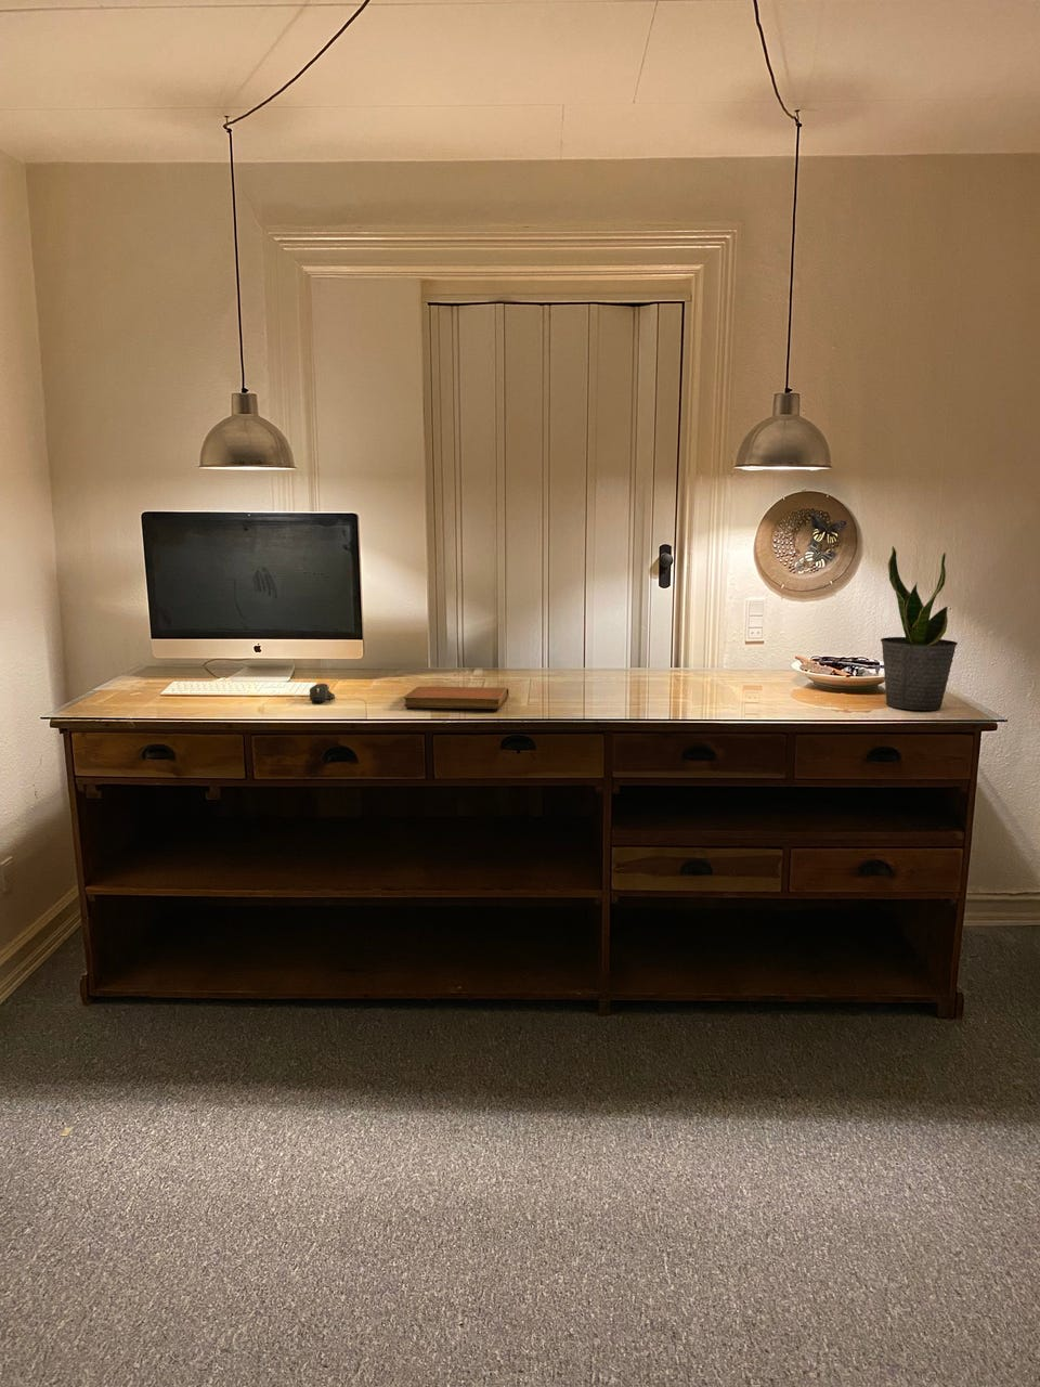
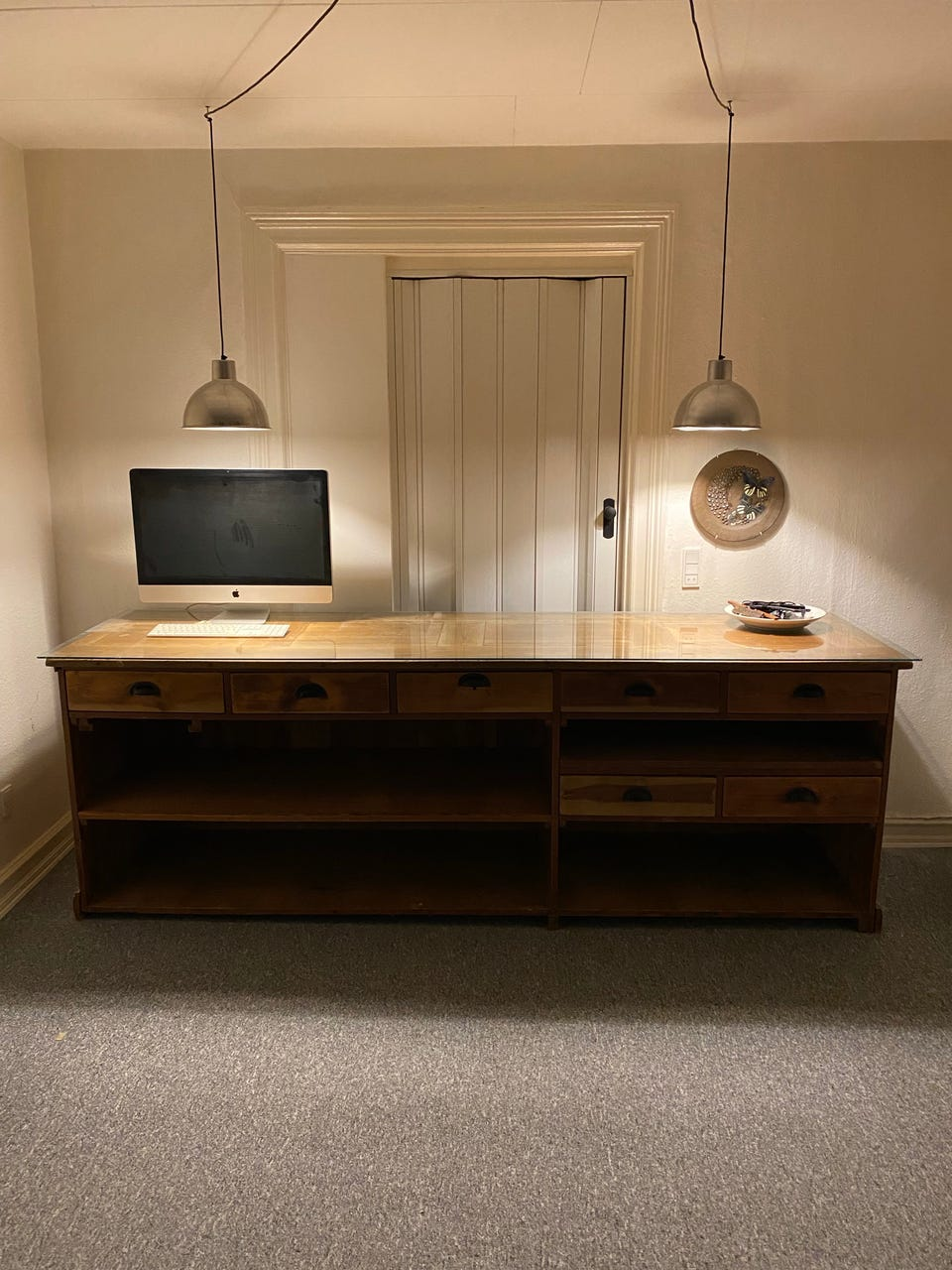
- computer mouse (322, 691)
- potted plant (919, 626)
- notebook (457, 697)
